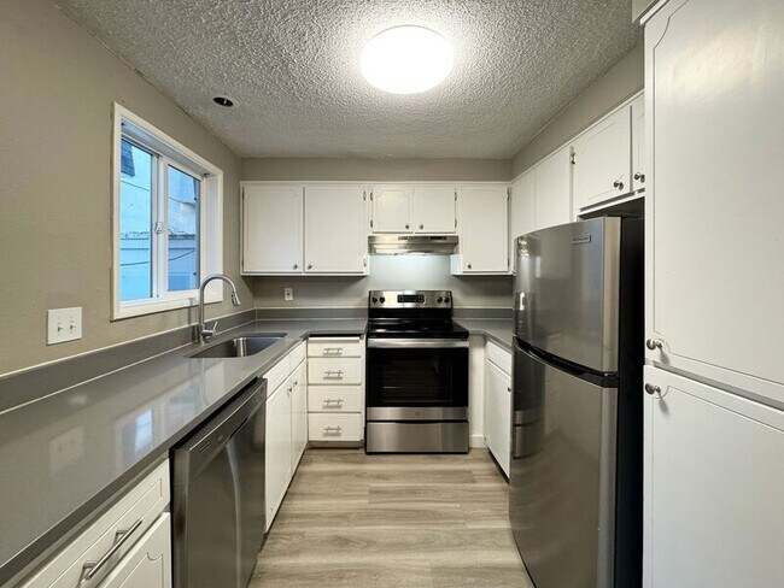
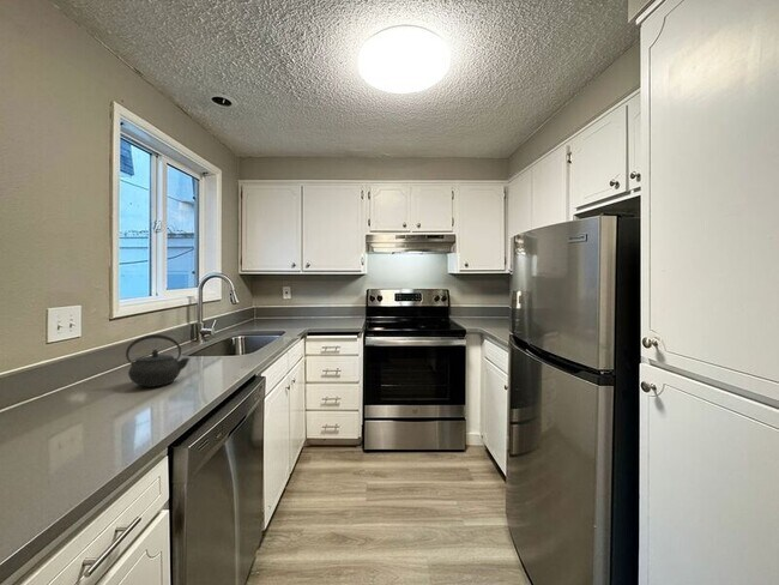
+ kettle (158, 358)
